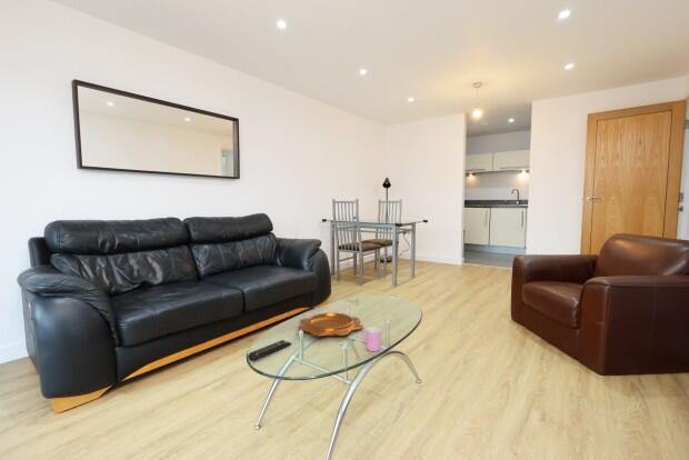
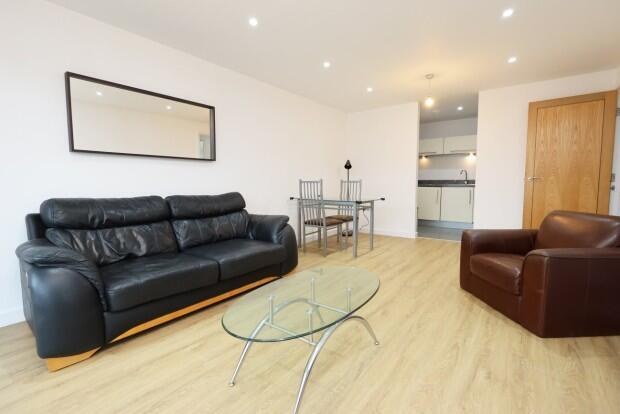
- cup (370, 338)
- remote control (270, 349)
- decorative bowl (330, 323)
